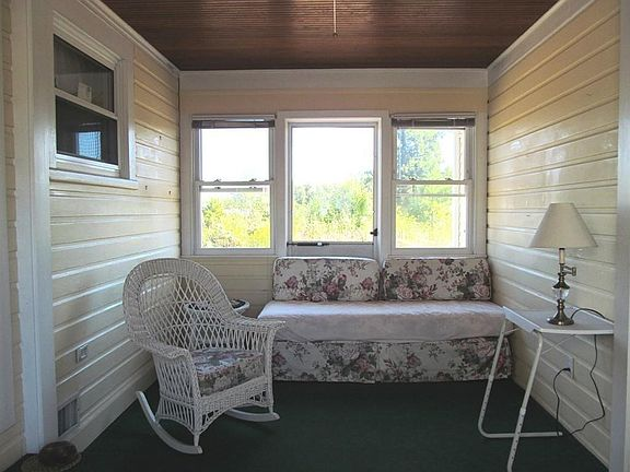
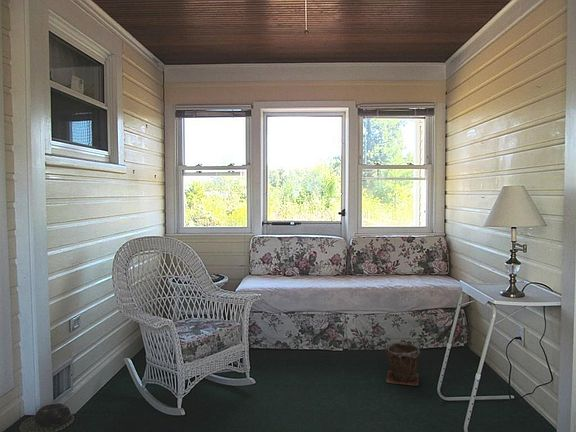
+ plant pot (402, 362)
